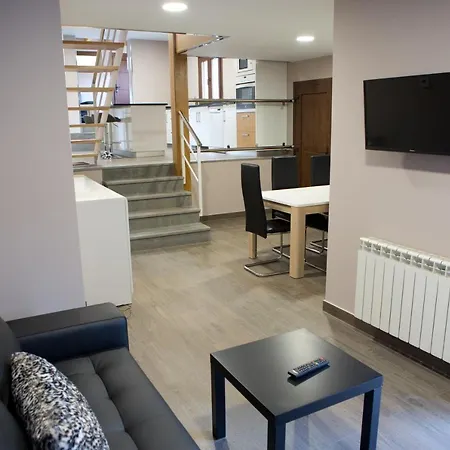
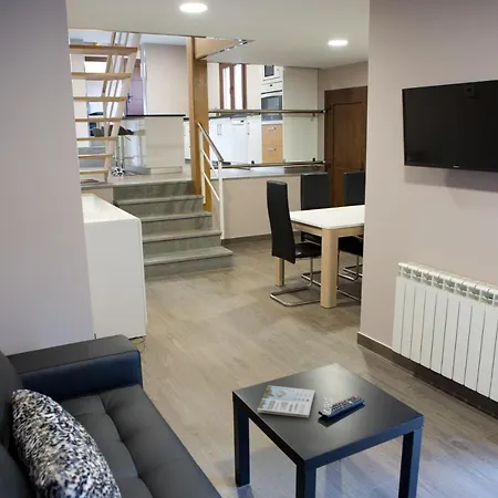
+ magazine (298, 402)
